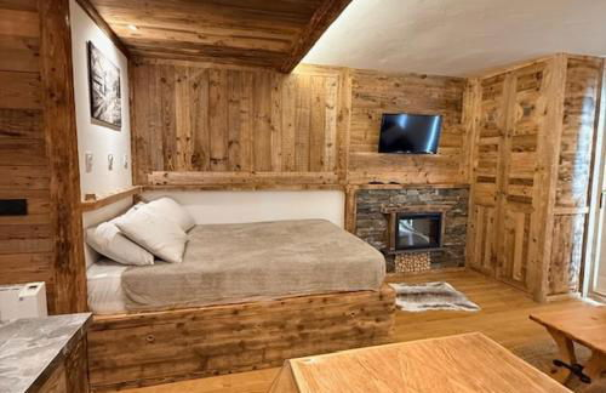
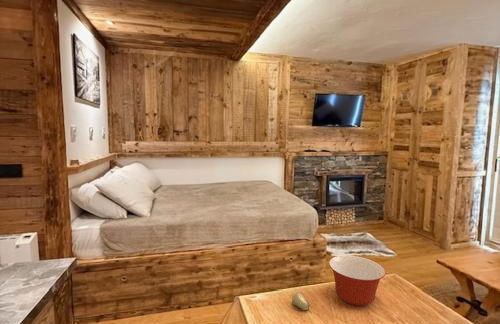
+ decorative egg (300, 299)
+ mixing bowl (355, 282)
